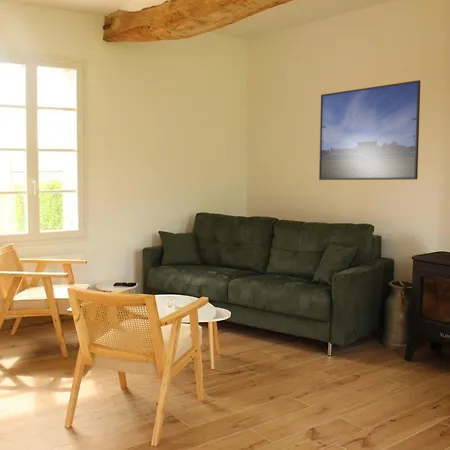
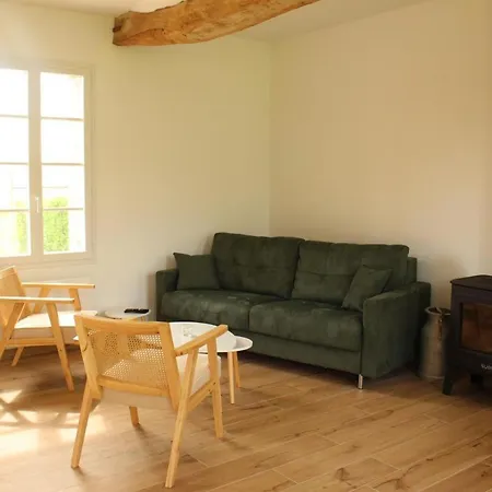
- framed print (365, 134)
